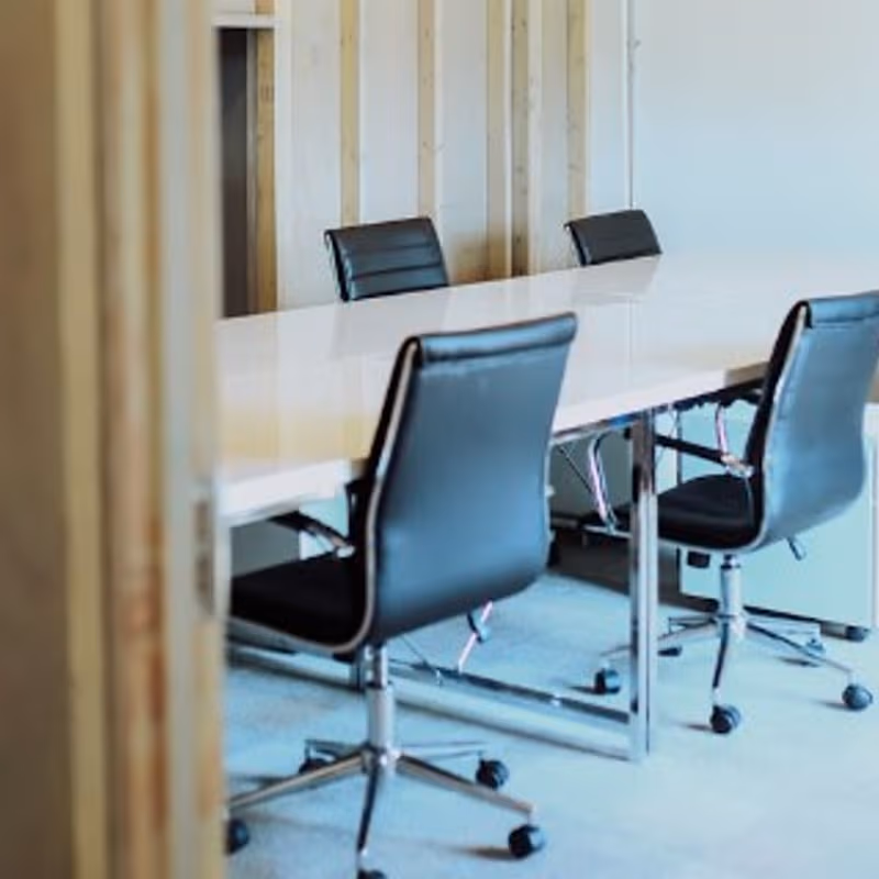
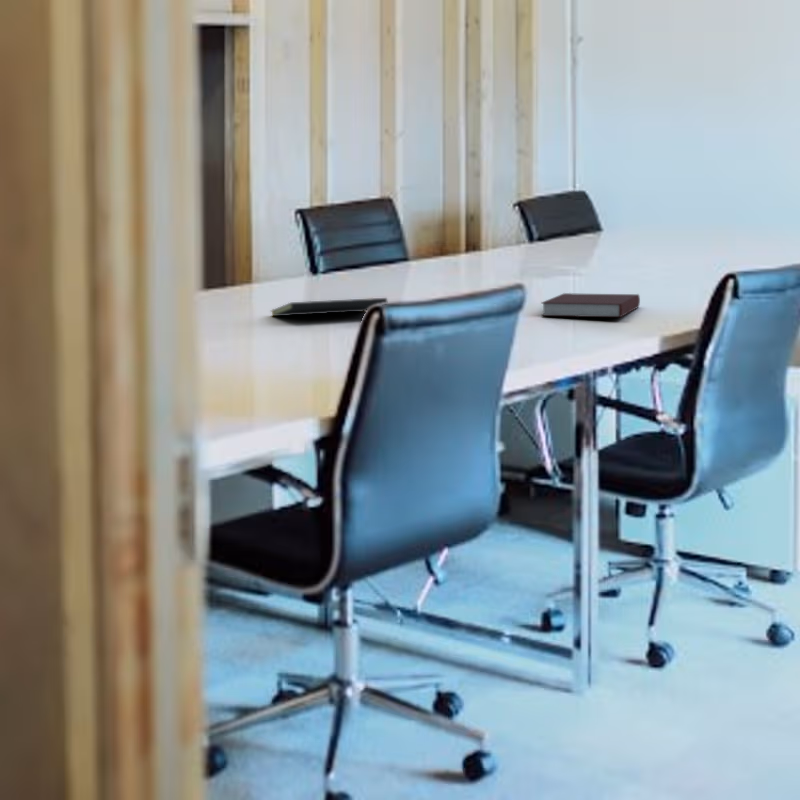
+ notepad (328, 307)
+ notebook (591, 304)
